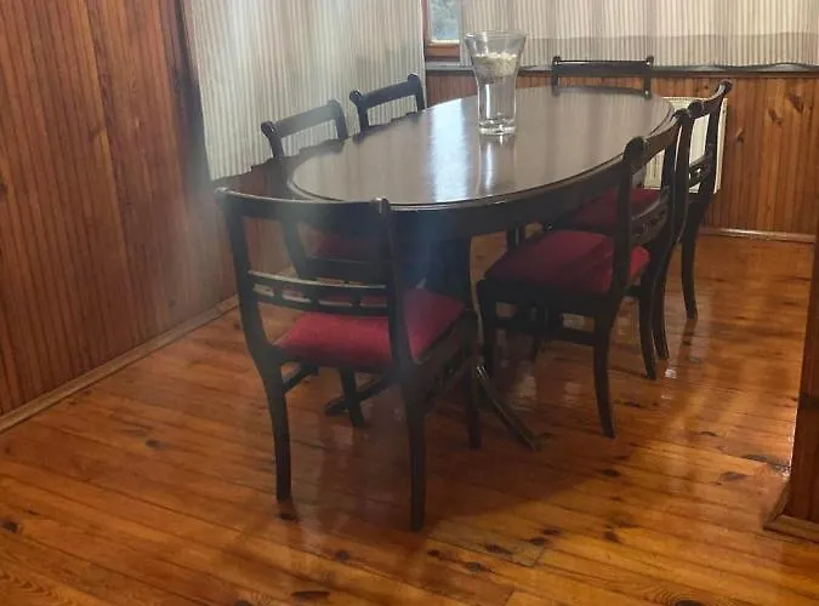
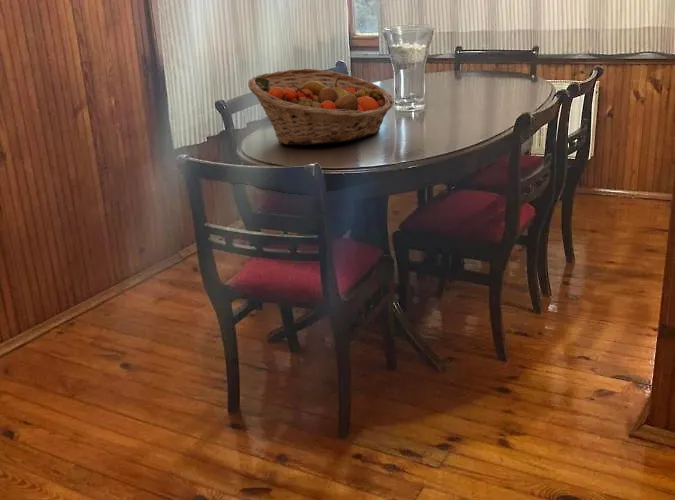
+ fruit basket (322, 103)
